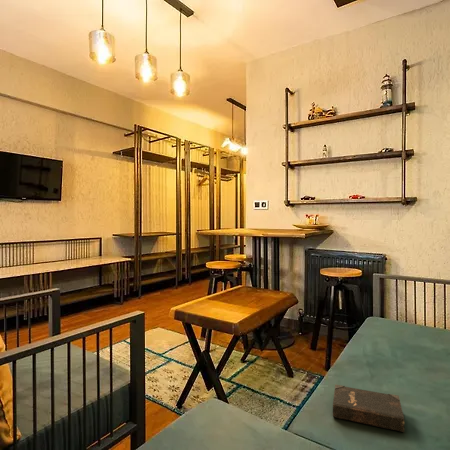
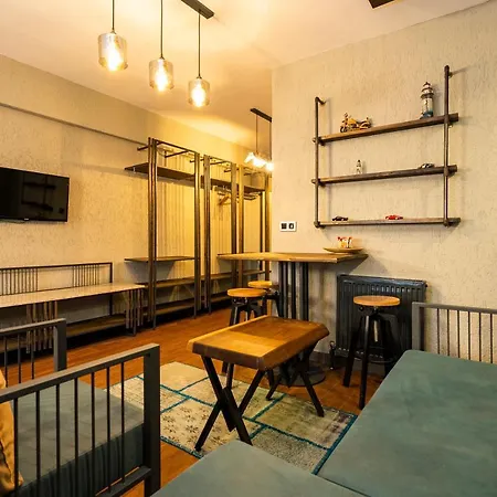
- hardback book (366, 406)
